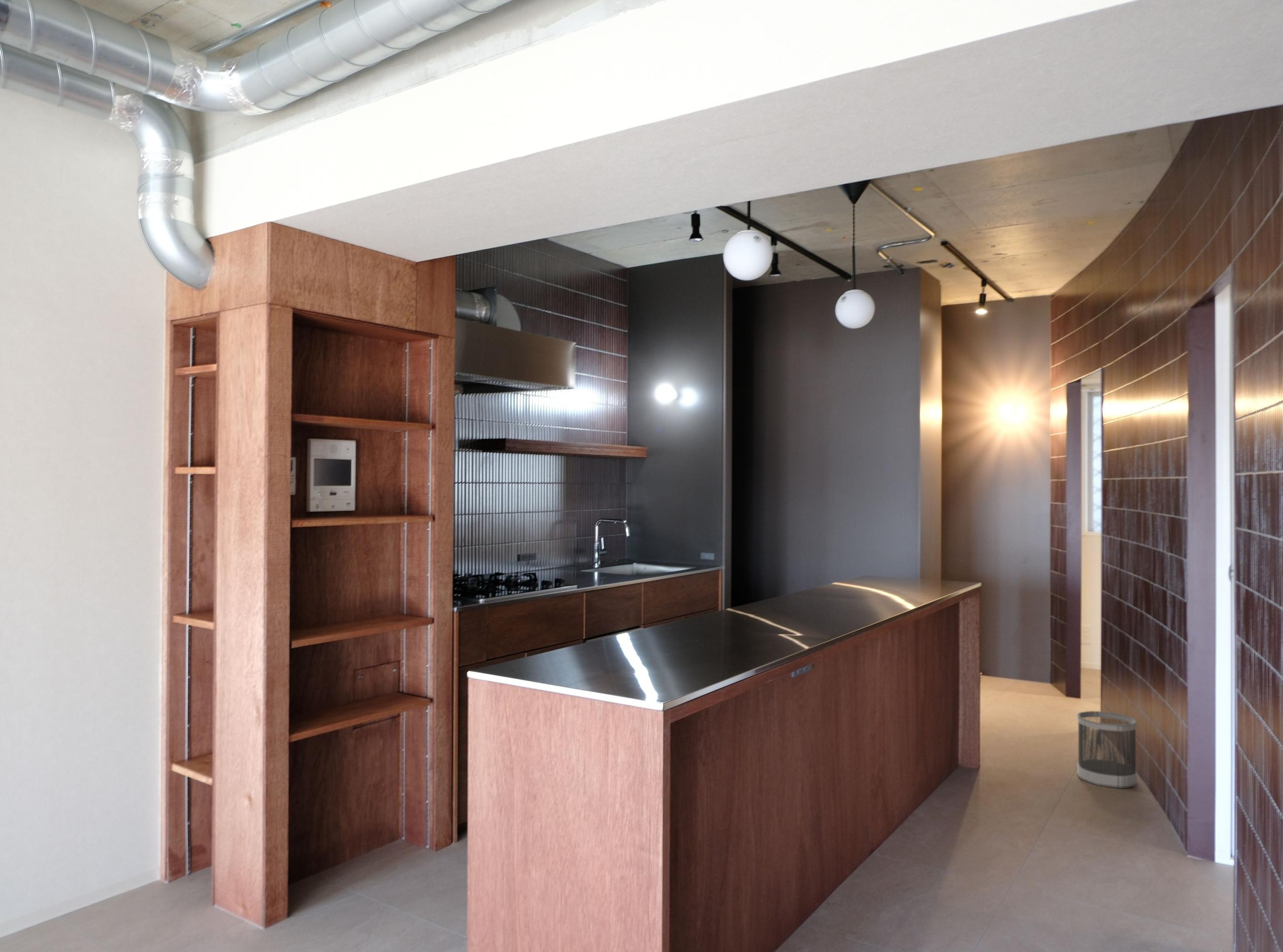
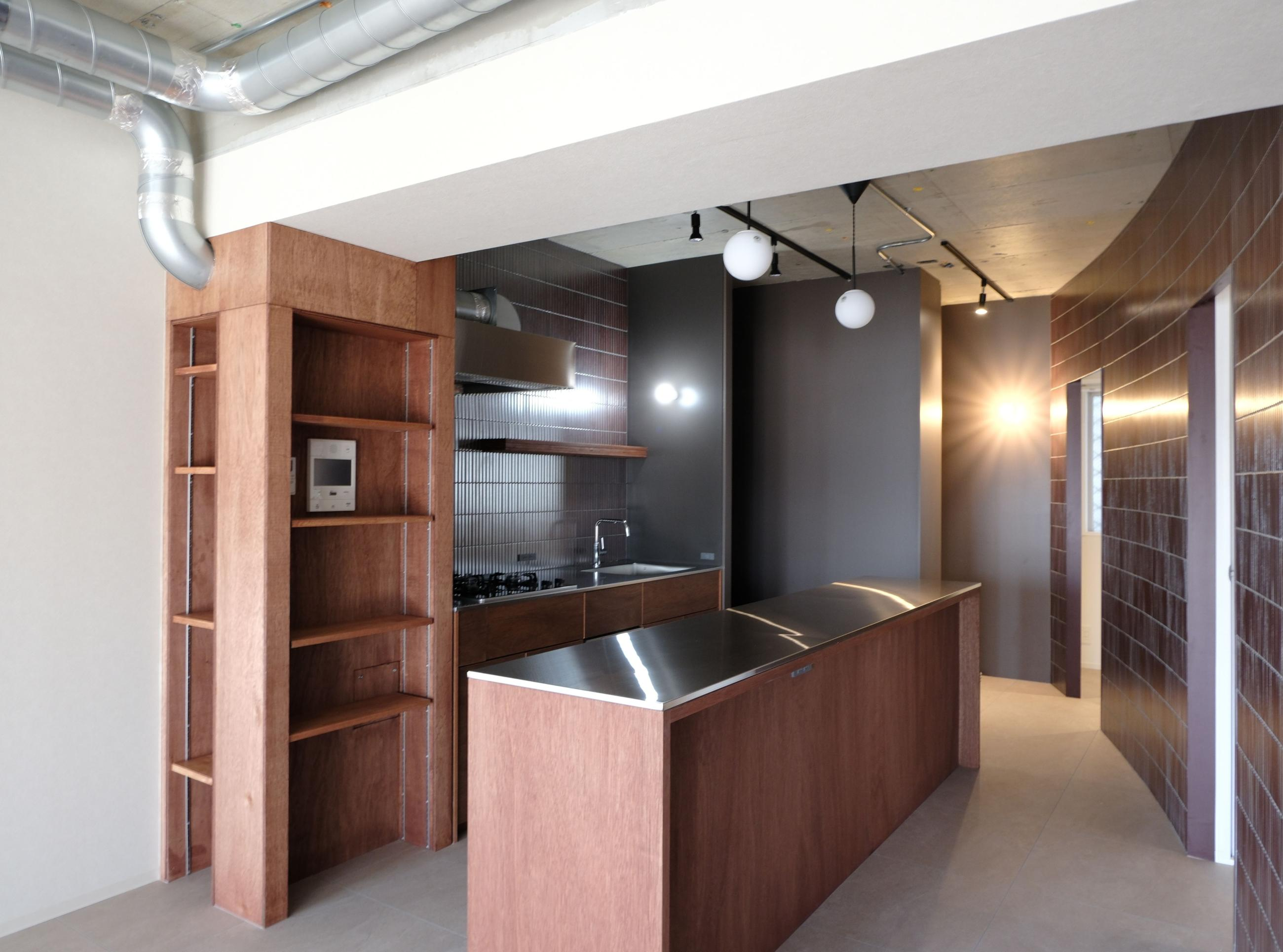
- wastebasket (1106, 748)
